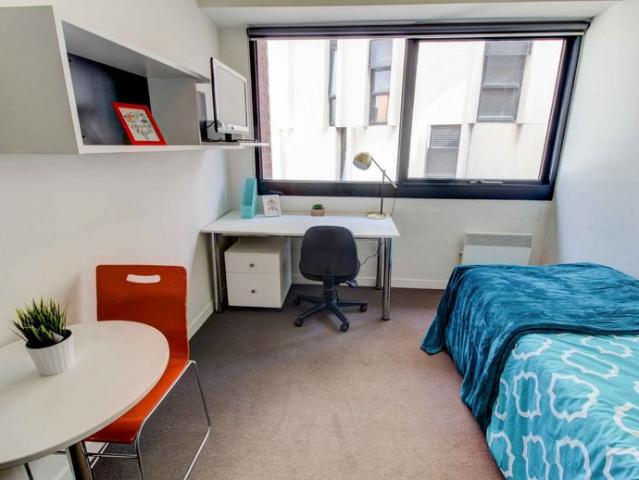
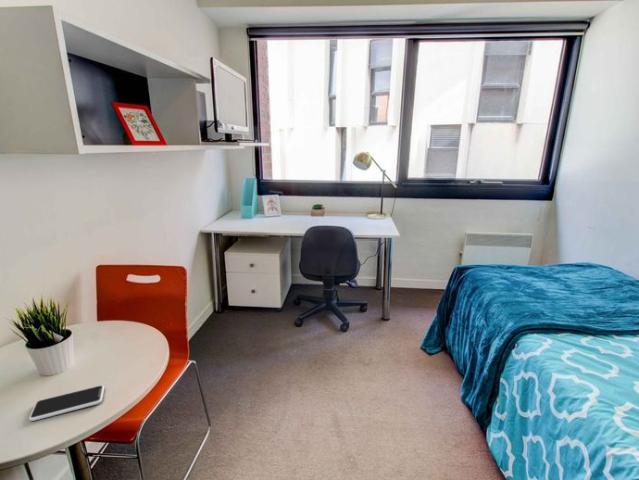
+ smartphone (69, 402)
